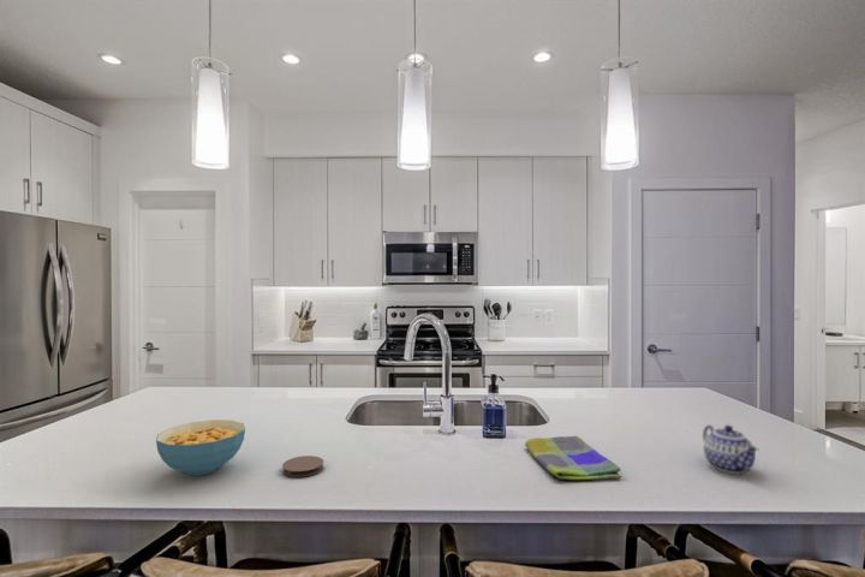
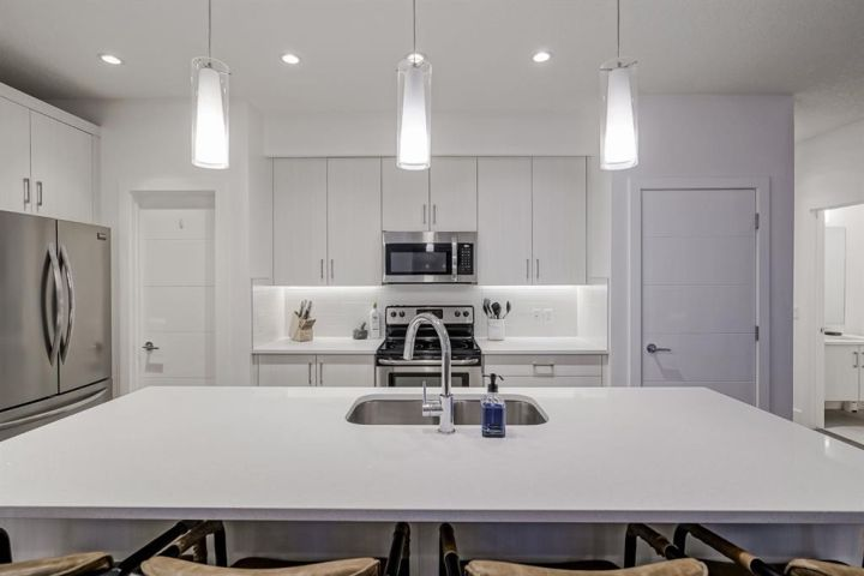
- cereal bowl (202, 451)
- dish towel (568, 456)
- teapot (728, 446)
- coaster (303, 465)
